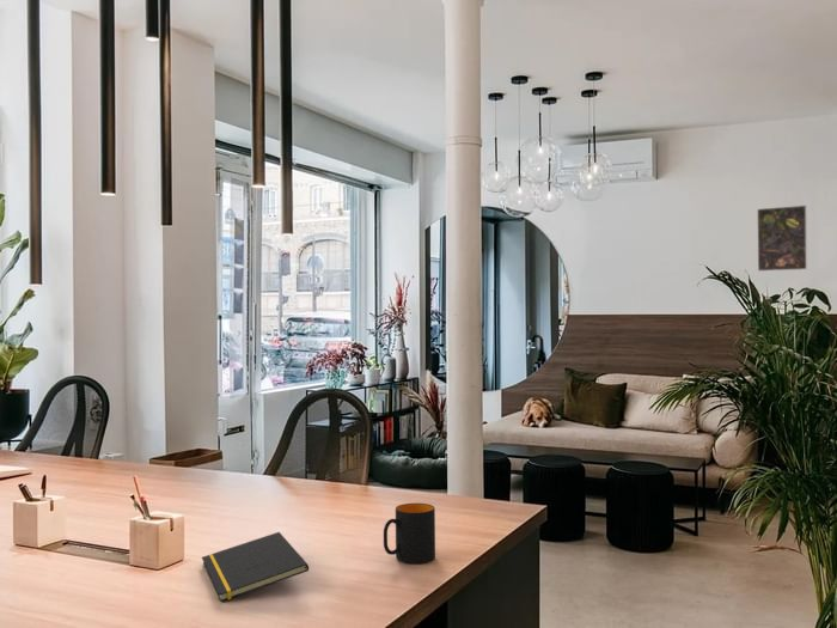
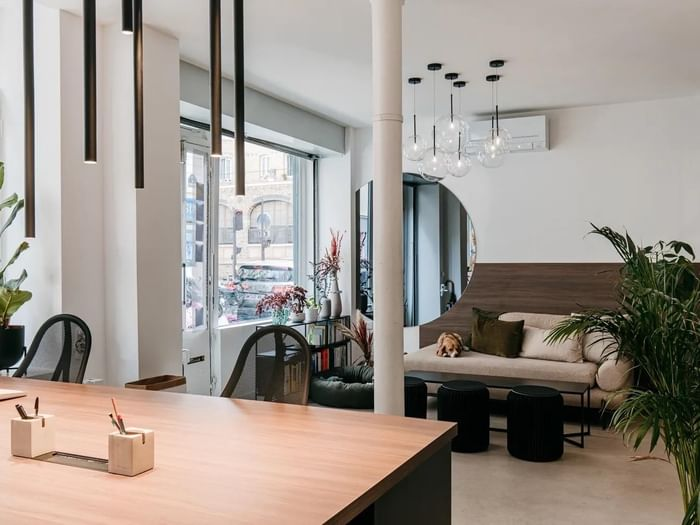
- notepad (252, 563)
- mug (408, 534)
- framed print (781, 238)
